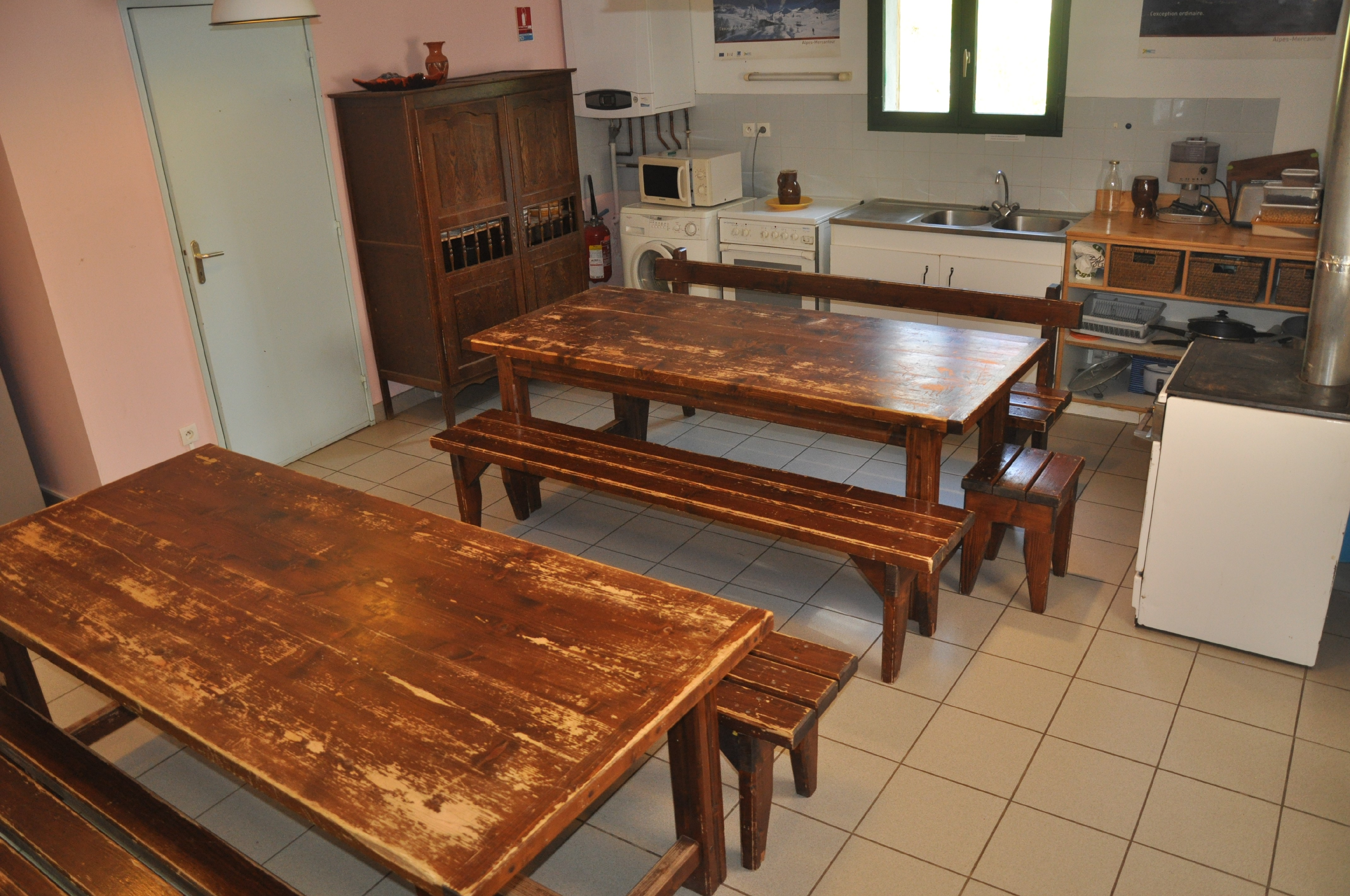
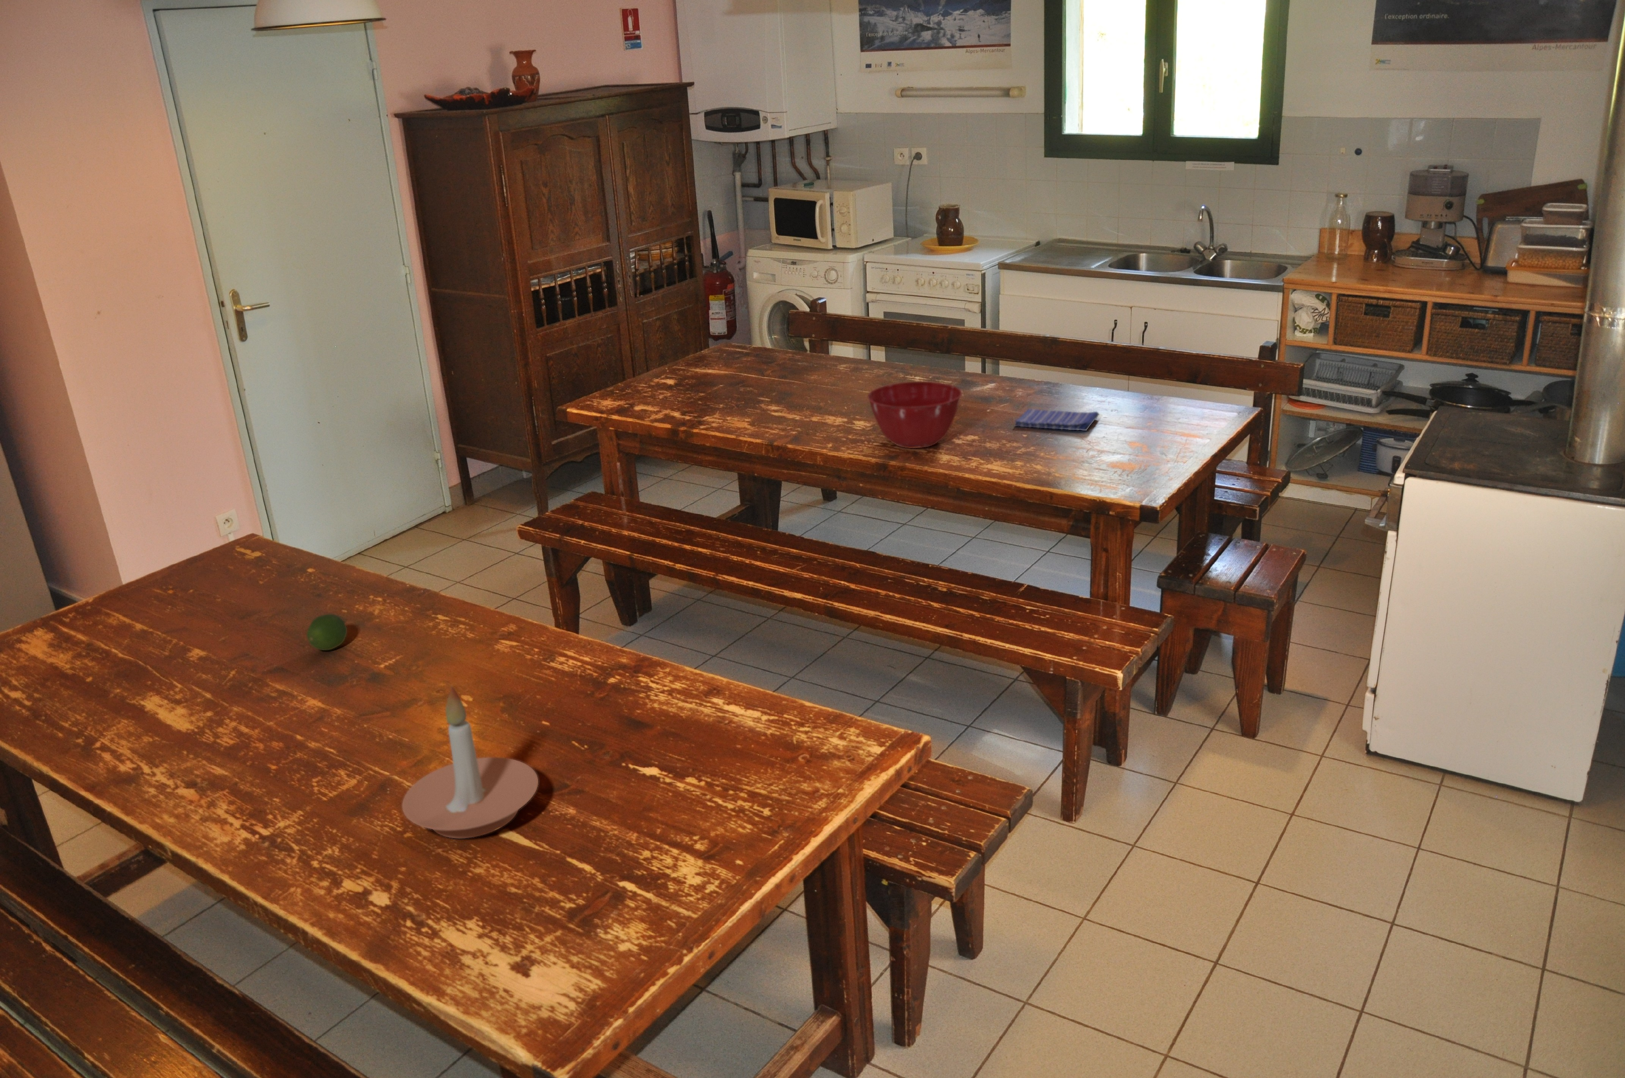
+ mixing bowl (915, 417)
+ dish towel (1057, 417)
+ fruit (327, 633)
+ candle holder (463, 751)
